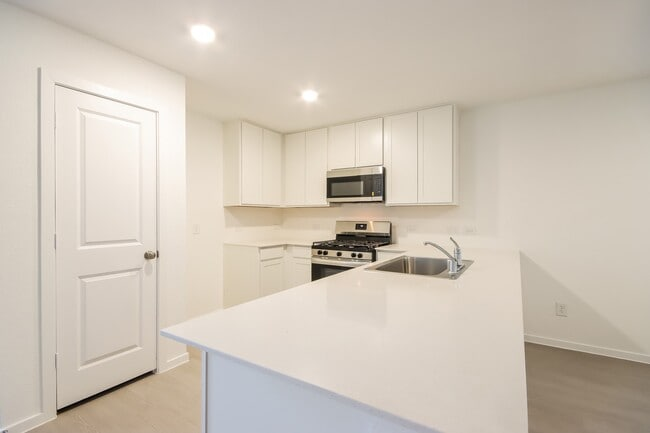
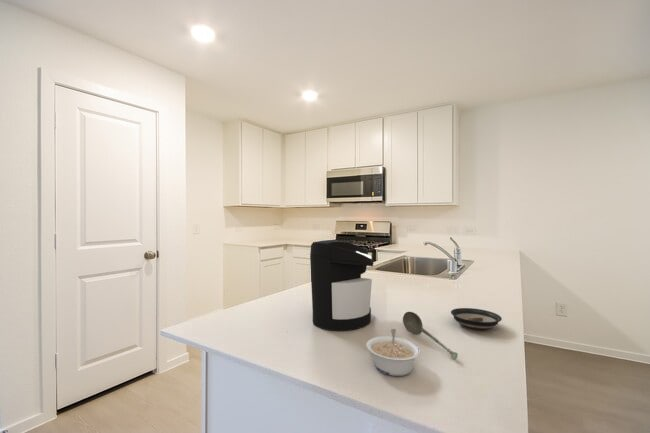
+ coffee maker (344, 279)
+ legume (391, 353)
+ soupspoon (427, 332)
+ saucer (475, 320)
